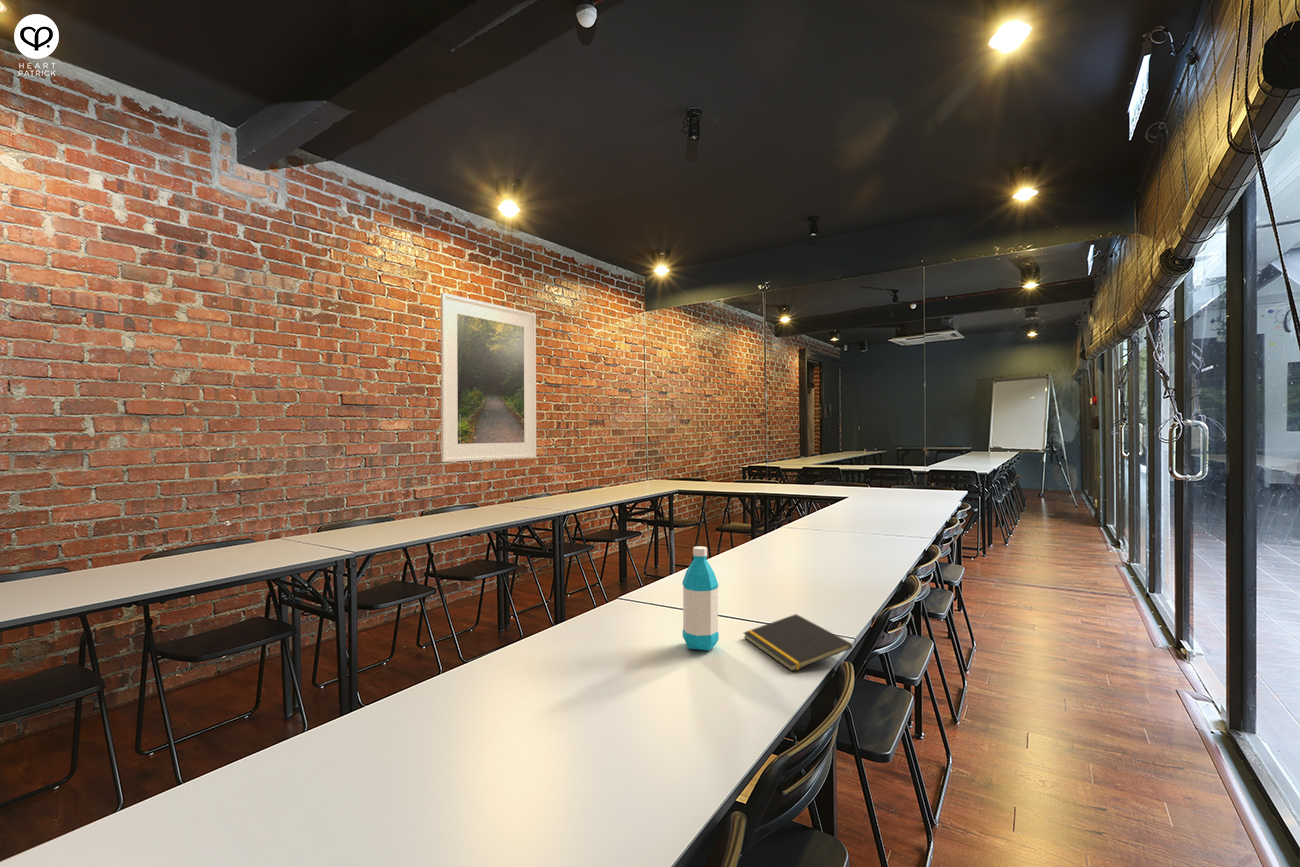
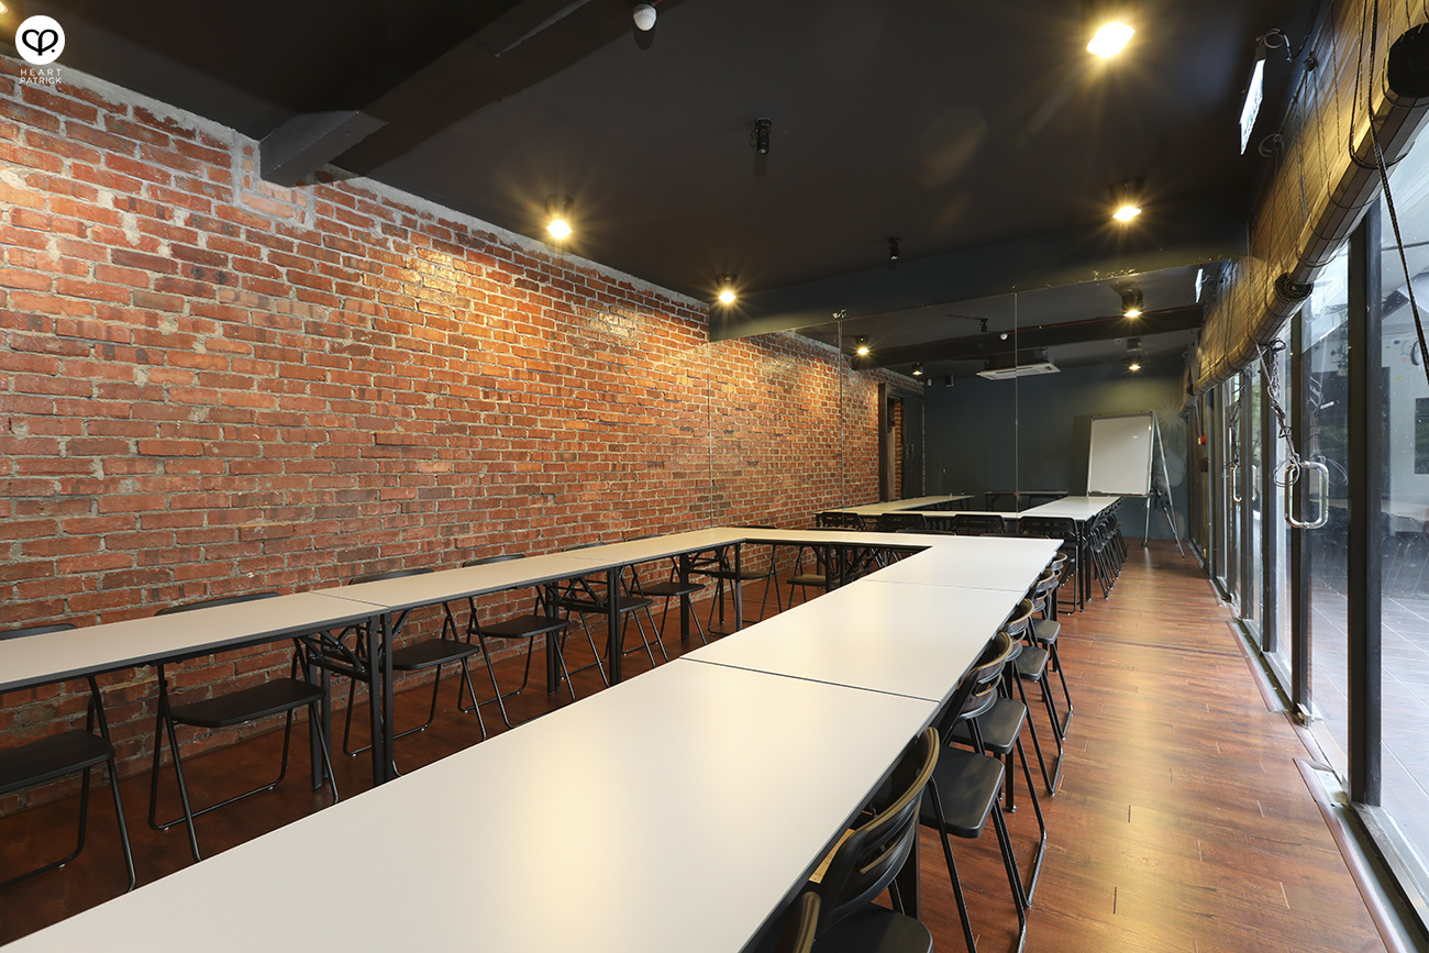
- water bottle (700, 597)
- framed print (492, 381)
- notepad (794, 640)
